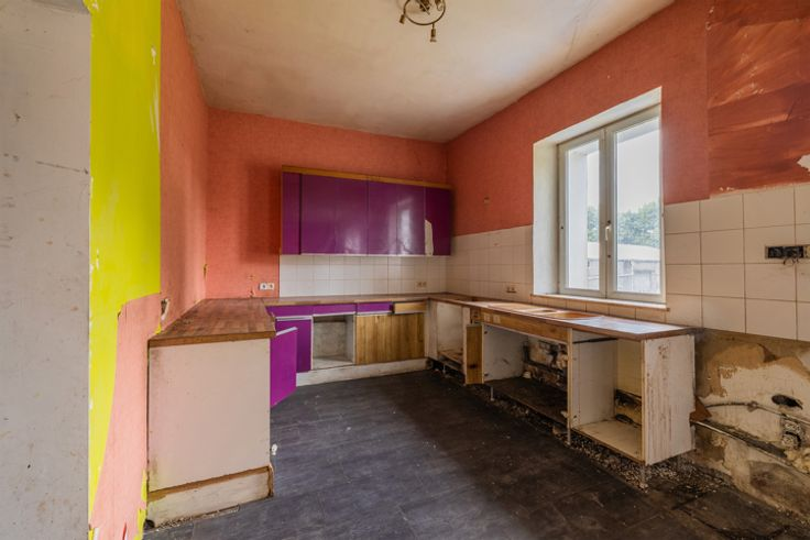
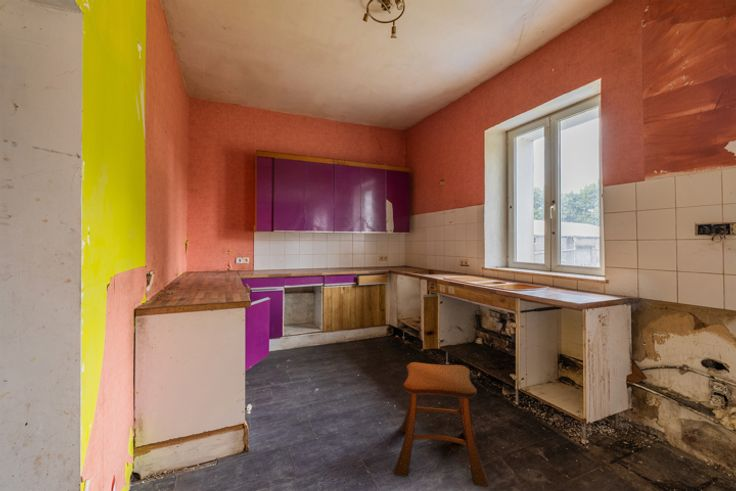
+ stool (438, 411)
